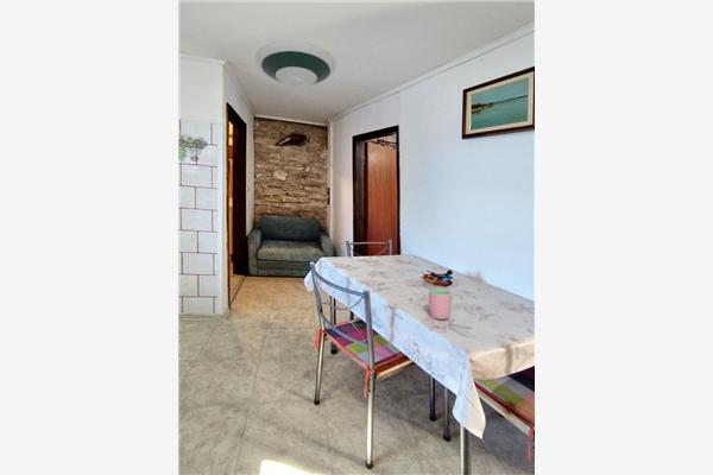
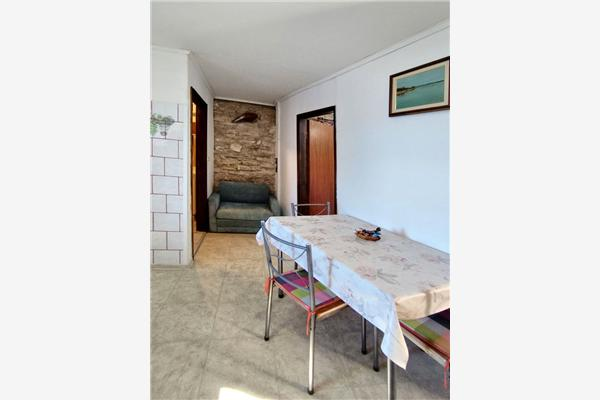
- cup (442, 304)
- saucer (296, 74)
